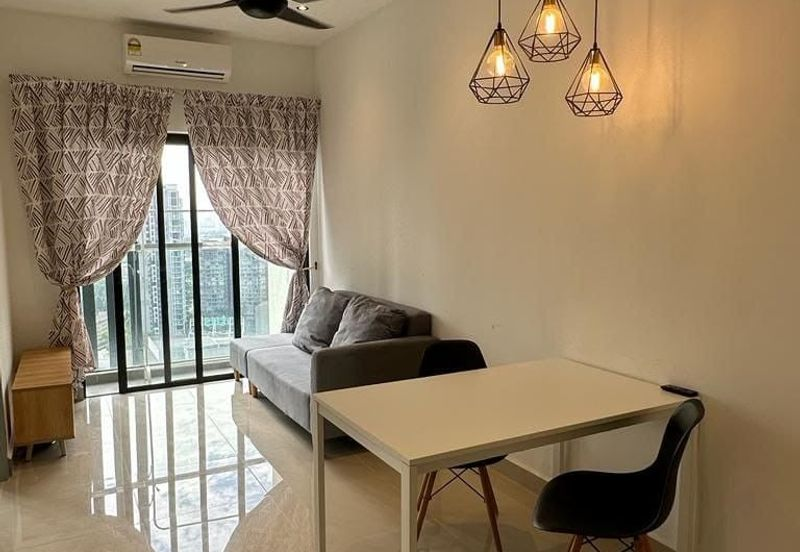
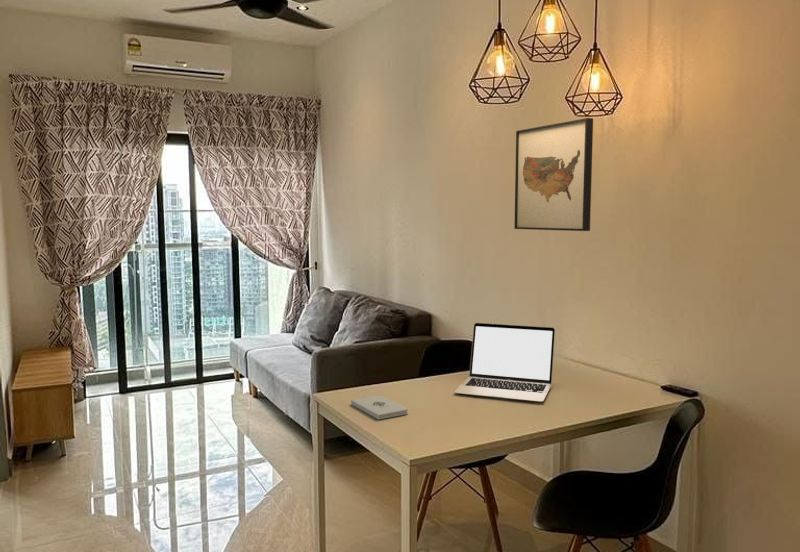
+ wall art (550, 177)
+ laptop (505, 359)
+ notepad (379, 406)
